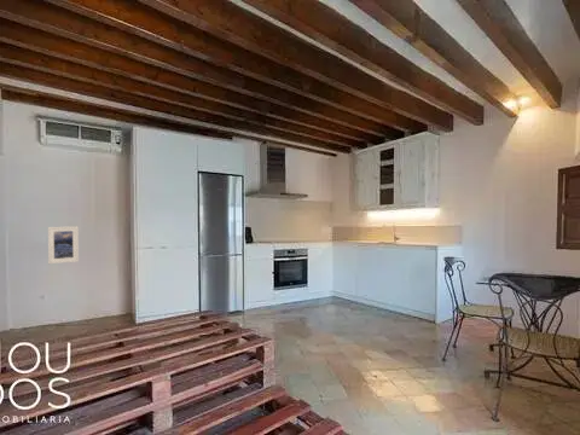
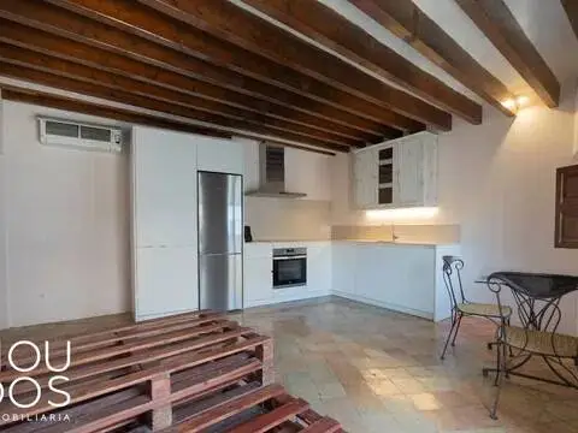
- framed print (63, 244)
